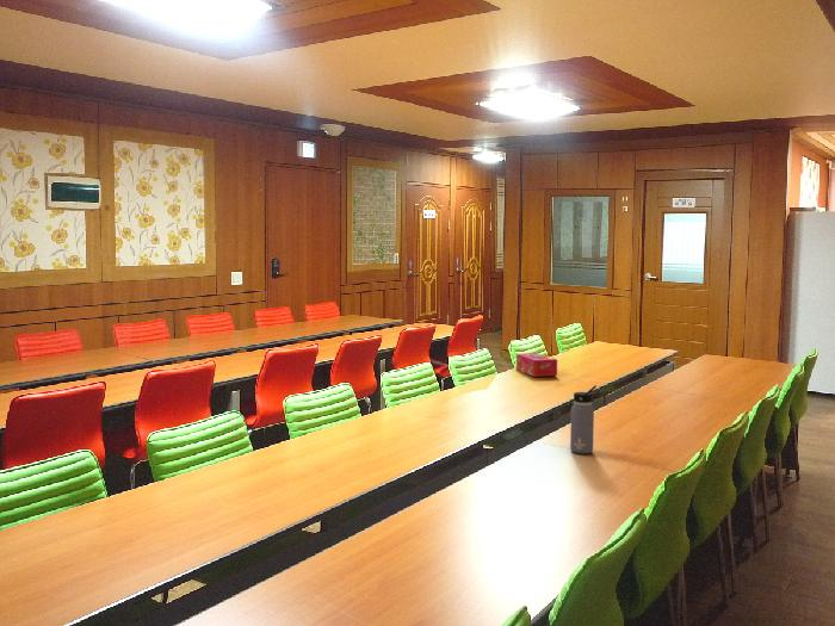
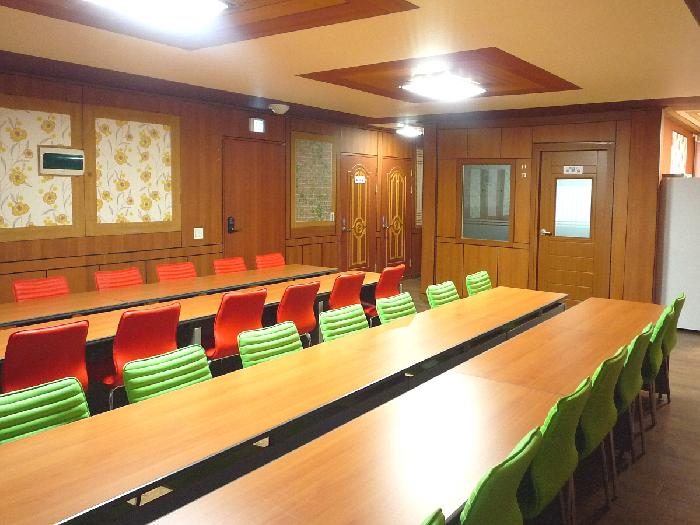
- water bottle (583, 417)
- tissue box (536, 364)
